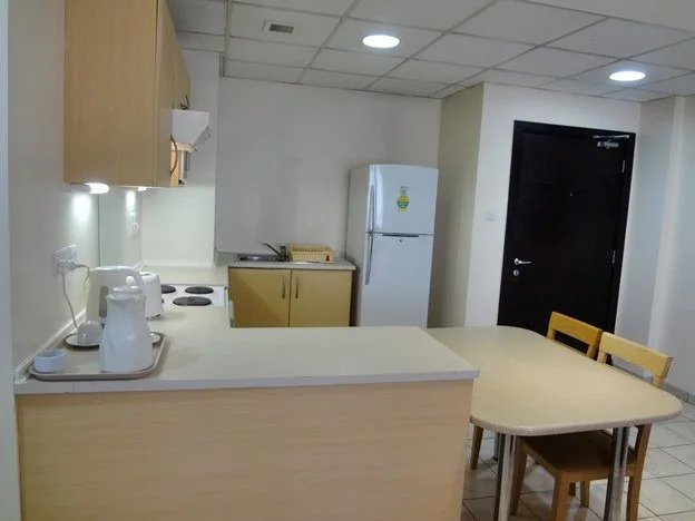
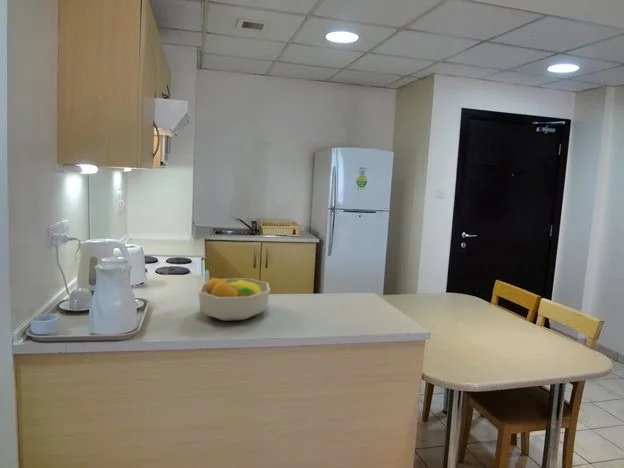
+ fruit bowl (235, 294)
